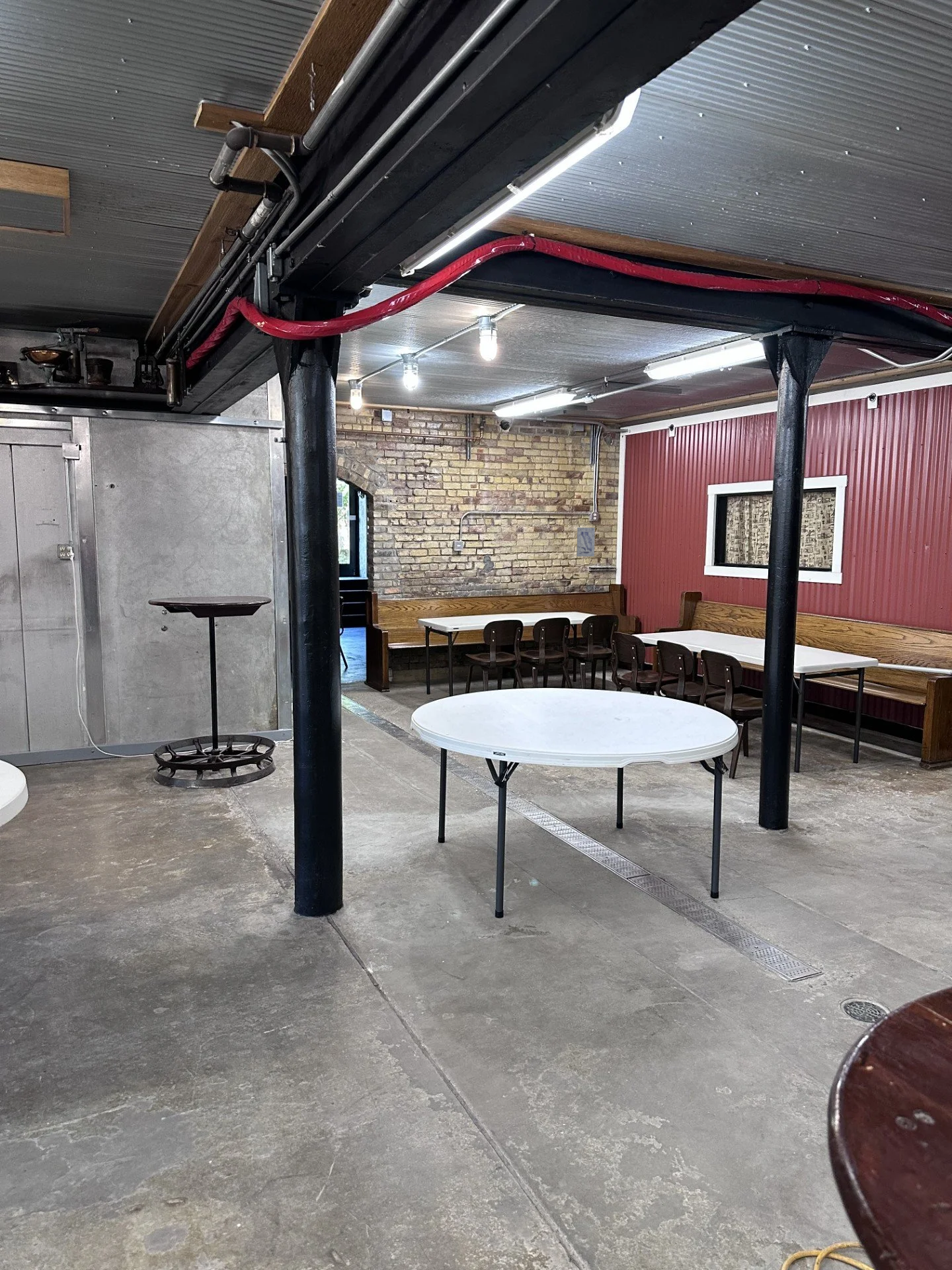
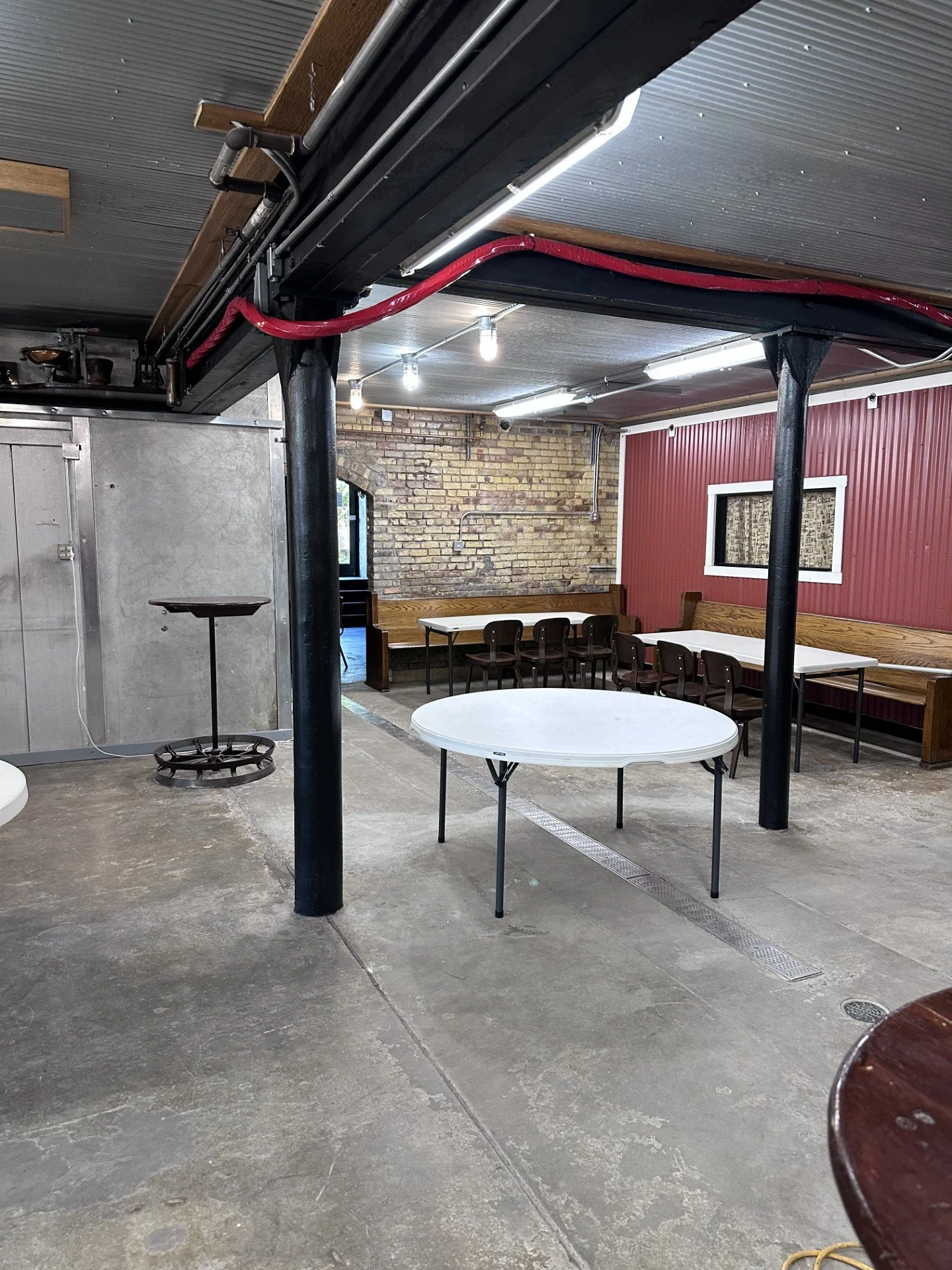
- wall art (586, 542)
